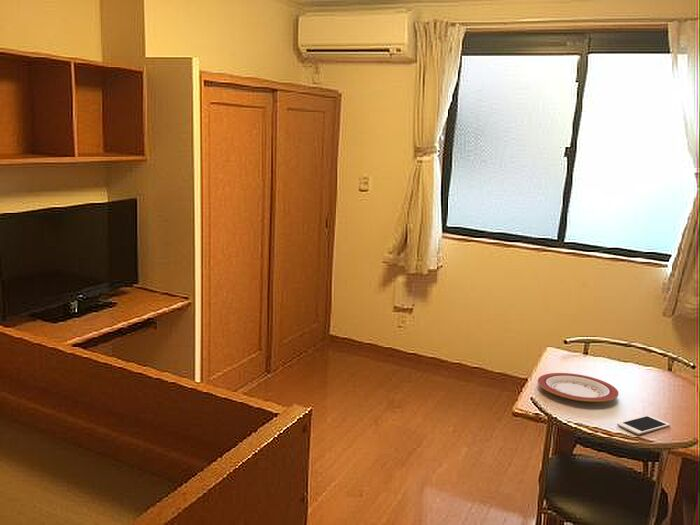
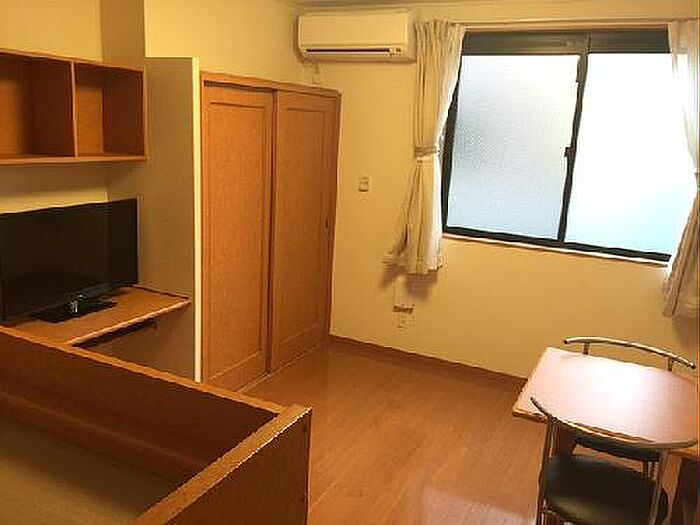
- plate (577, 389)
- cell phone (643, 424)
